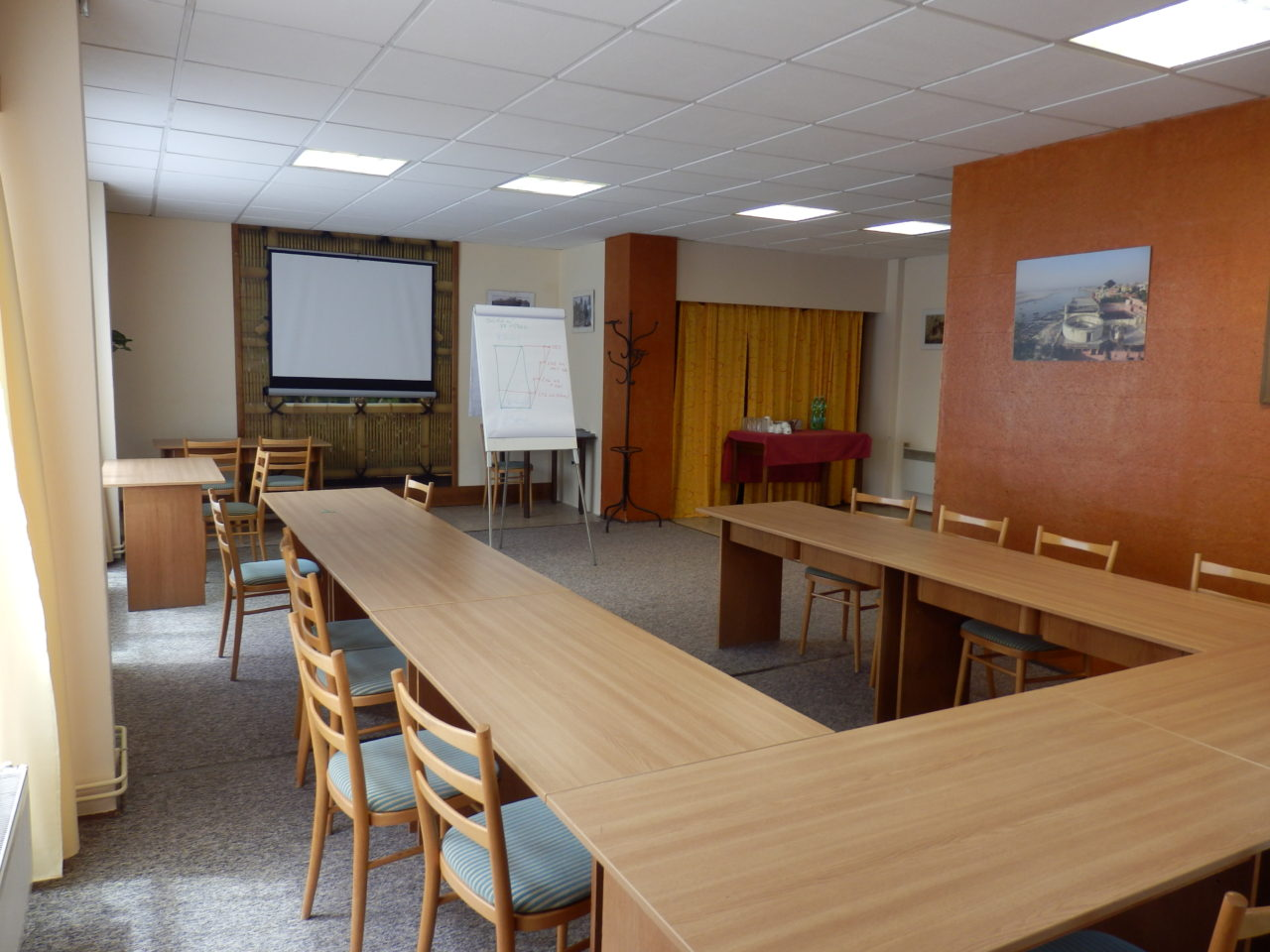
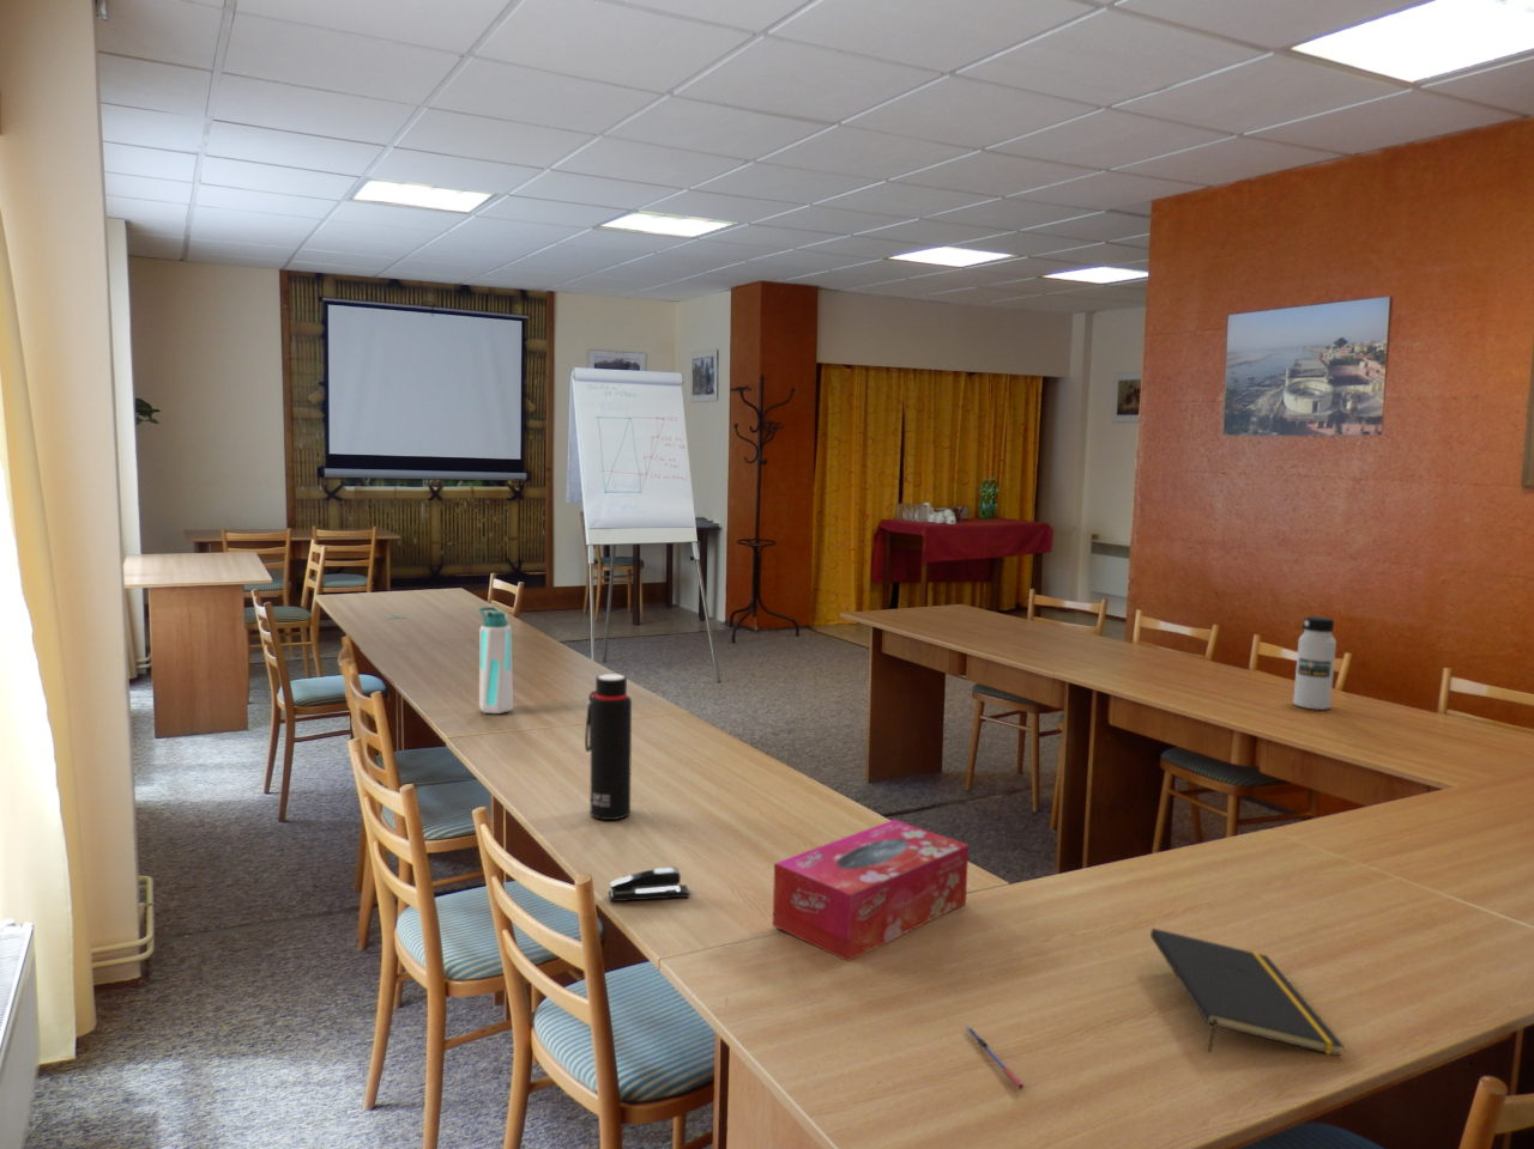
+ pen (993, 1054)
+ stapler (649, 882)
+ notepad (1238, 986)
+ tissue box (872, 883)
+ water bottle (606, 745)
+ water bottle (494, 659)
+ water bottle (1314, 661)
